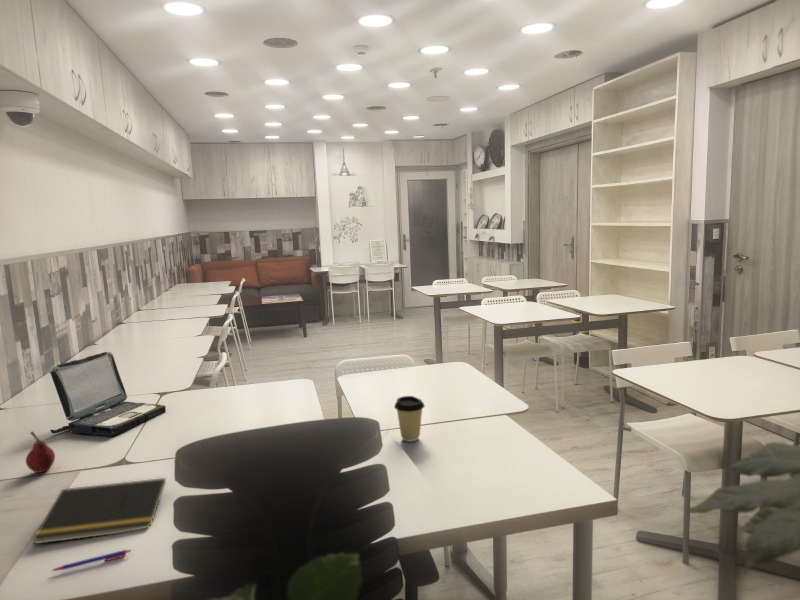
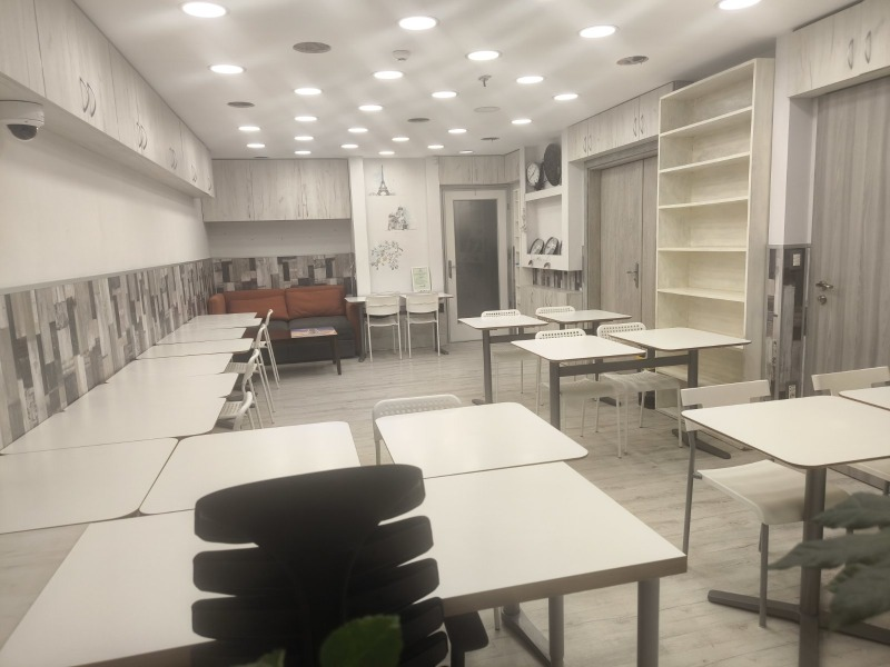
- laptop (108, 391)
- coffee cup (409, 419)
- pen (91, 560)
- notepad (104, 508)
- fruit (39, 450)
